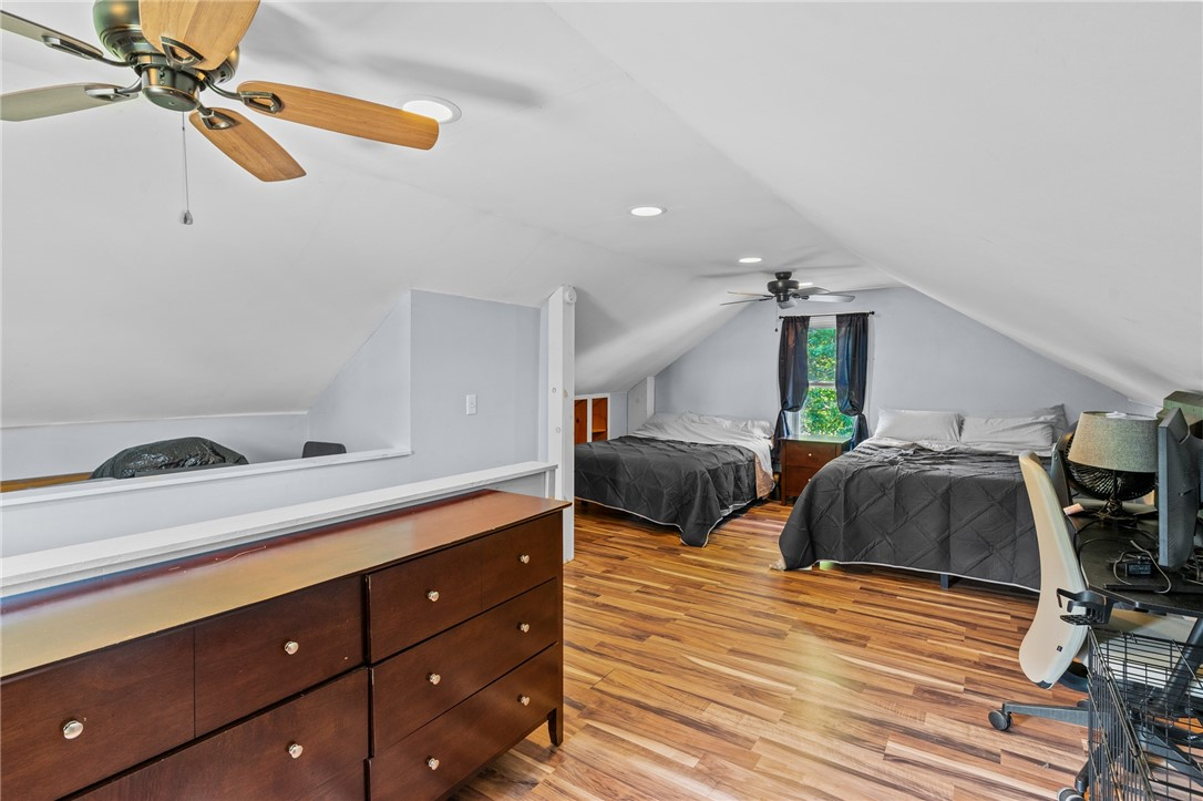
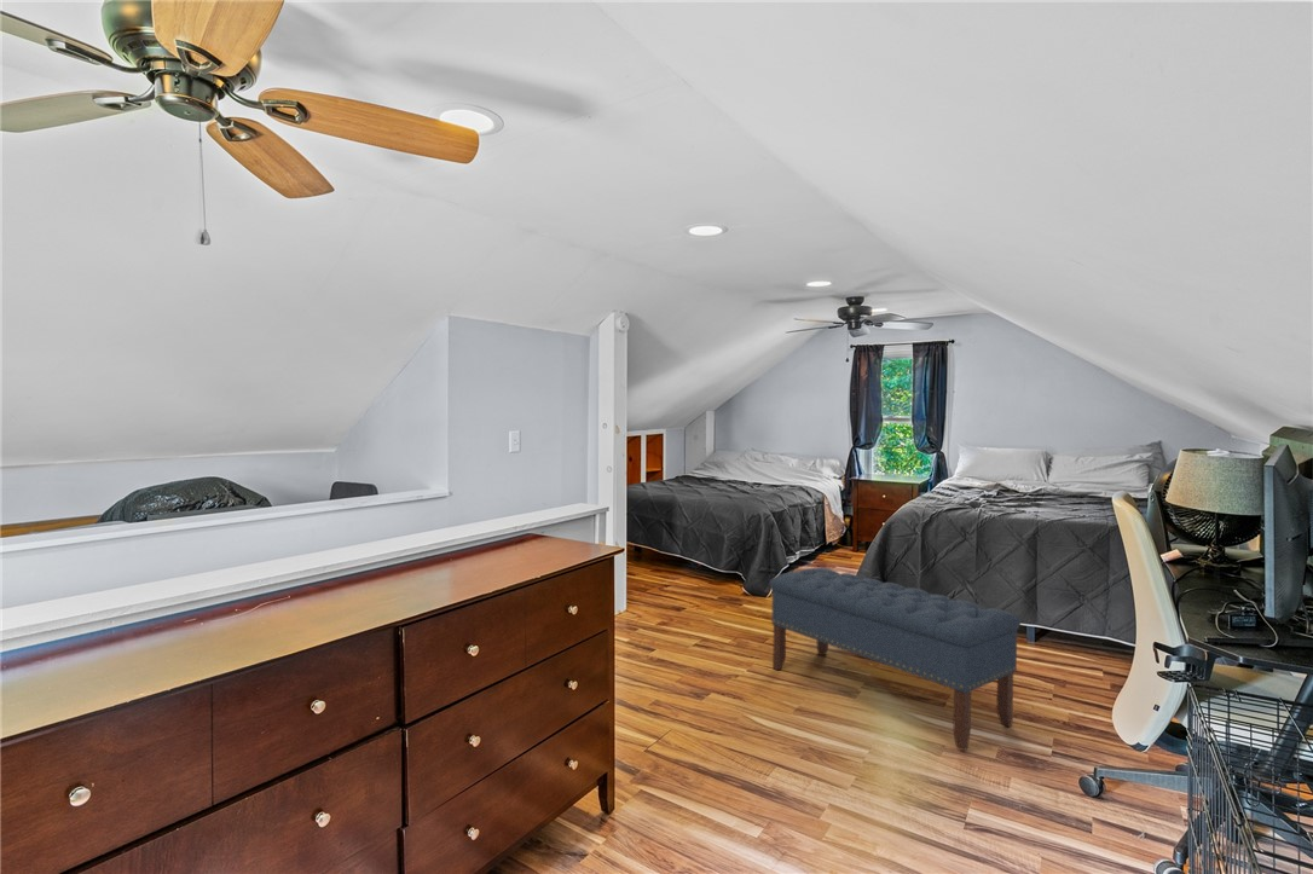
+ bench (881, 641)
